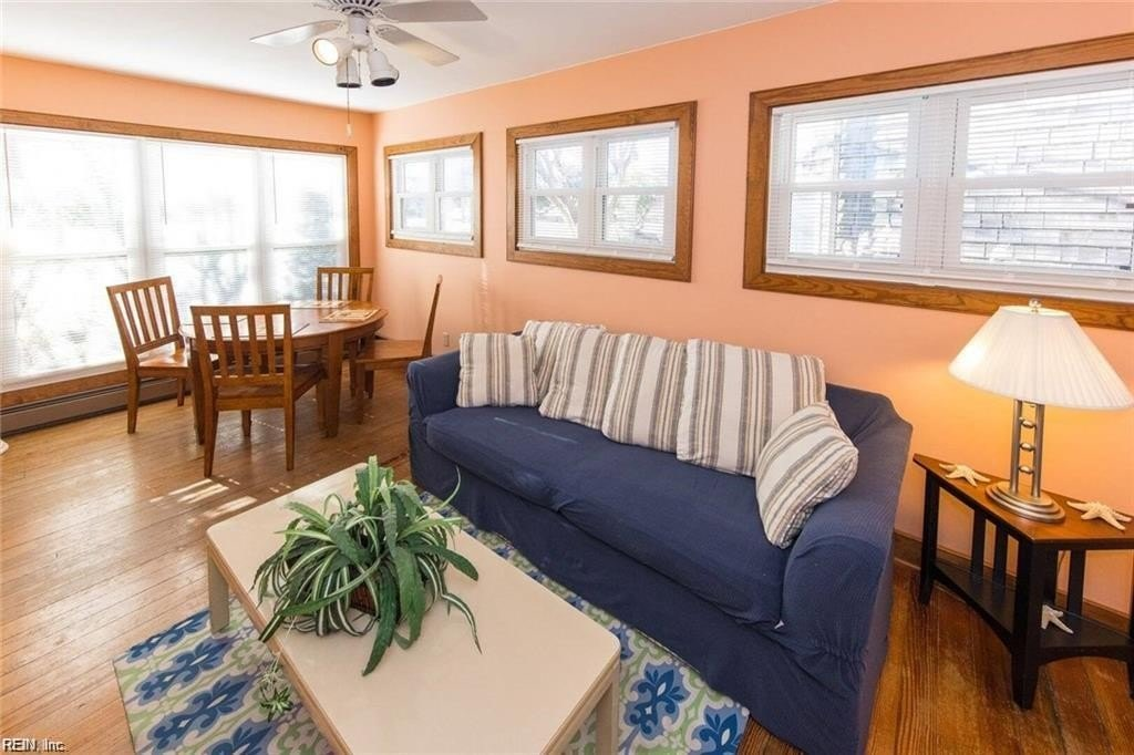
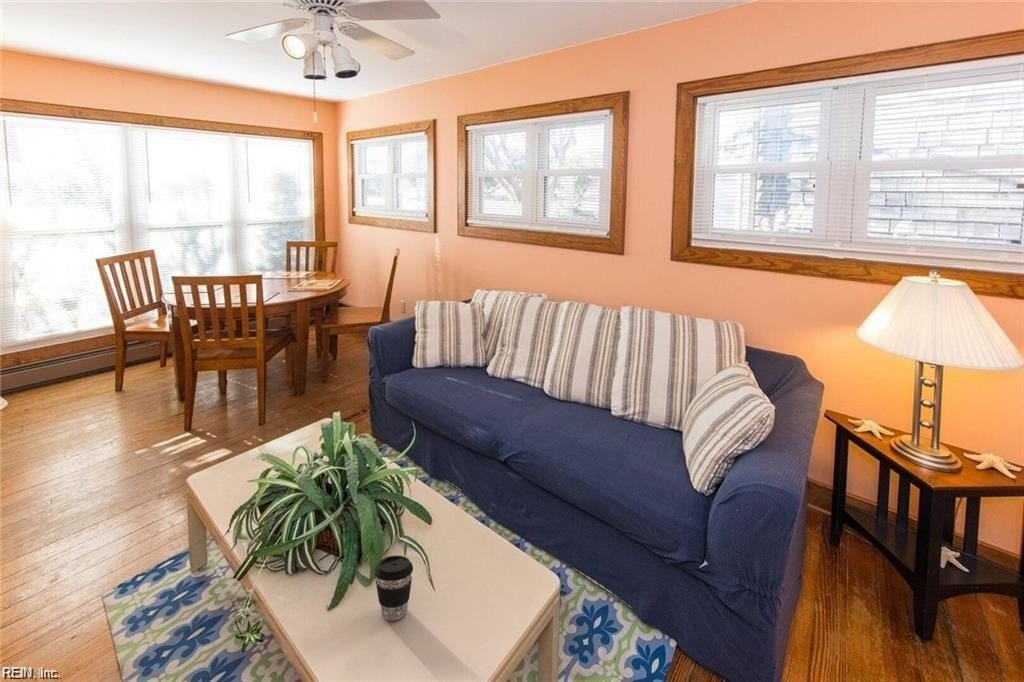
+ coffee cup (394, 588)
